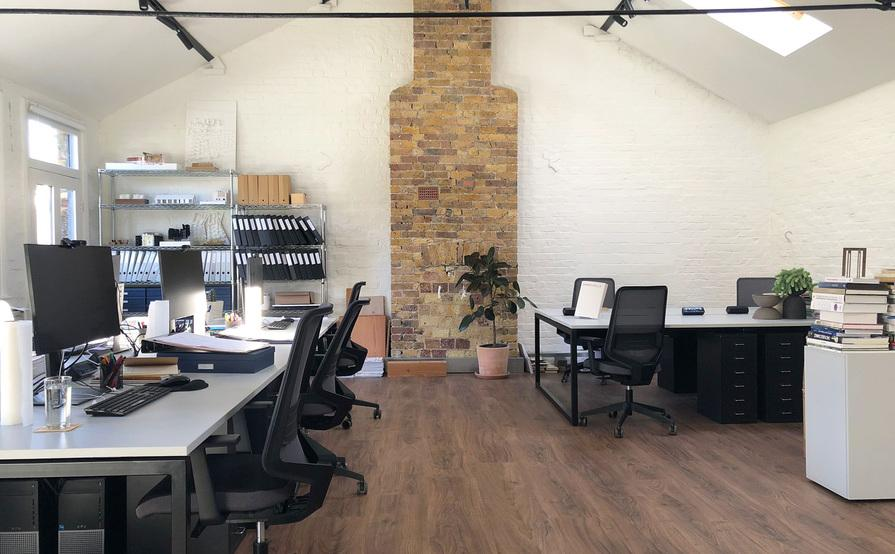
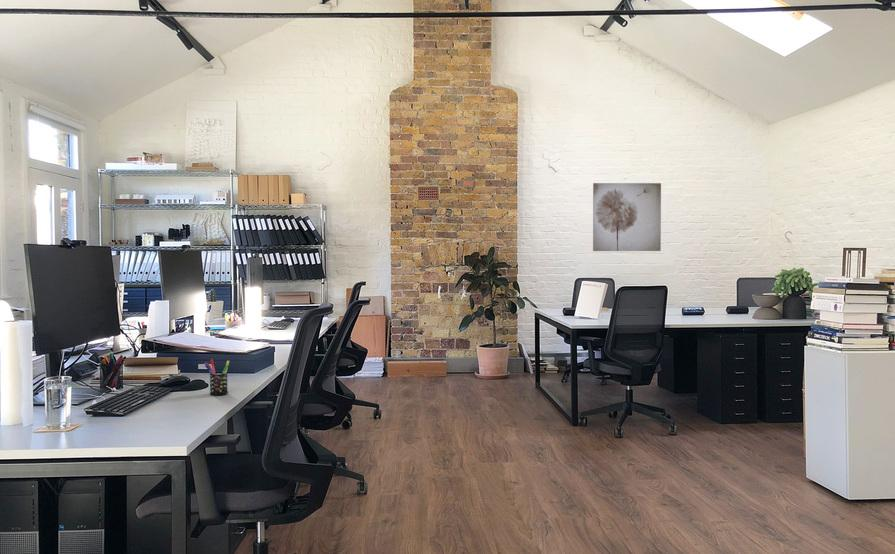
+ pen holder (219, 376)
+ wall art (627, 217)
